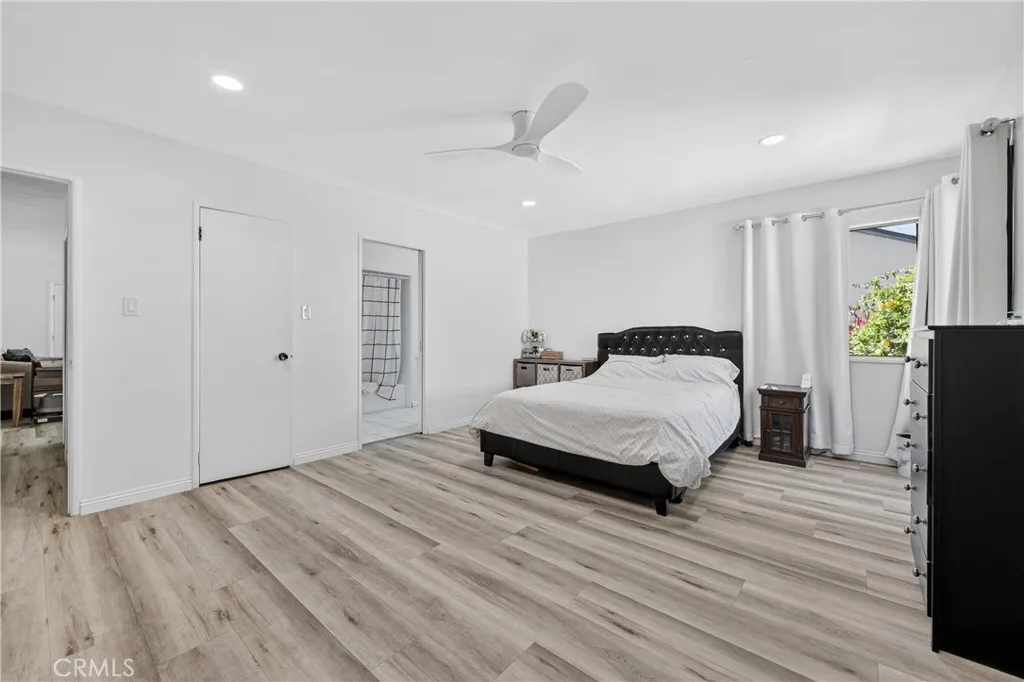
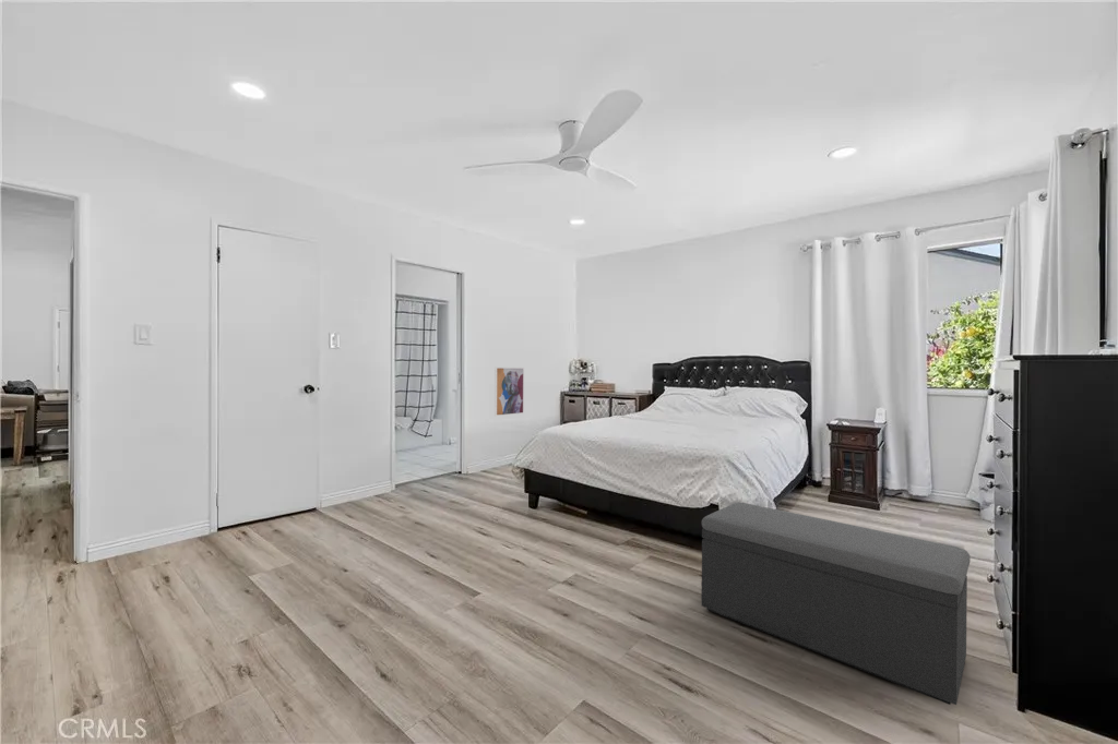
+ wall art (509, 391)
+ storage bench (821, 580)
